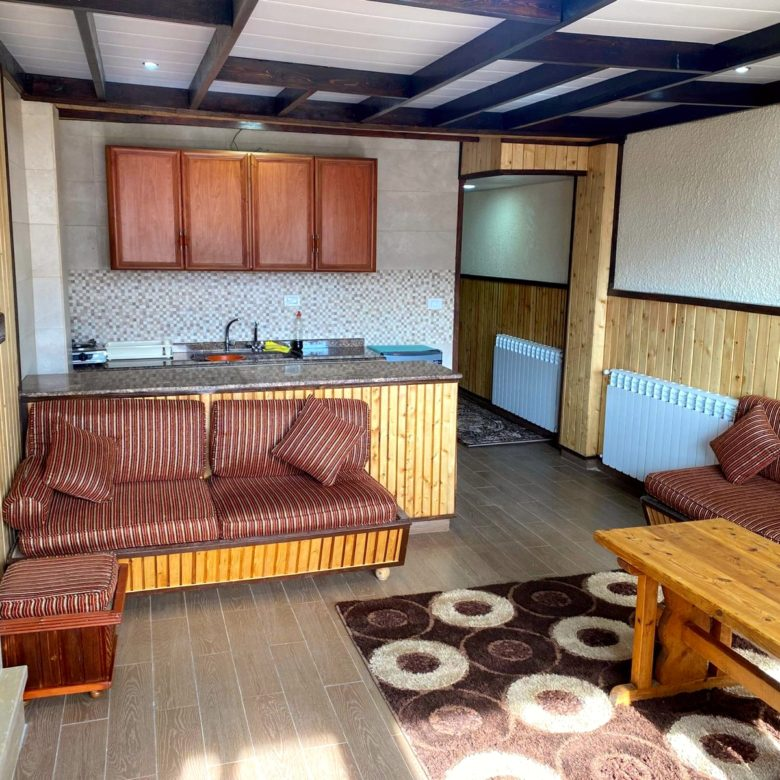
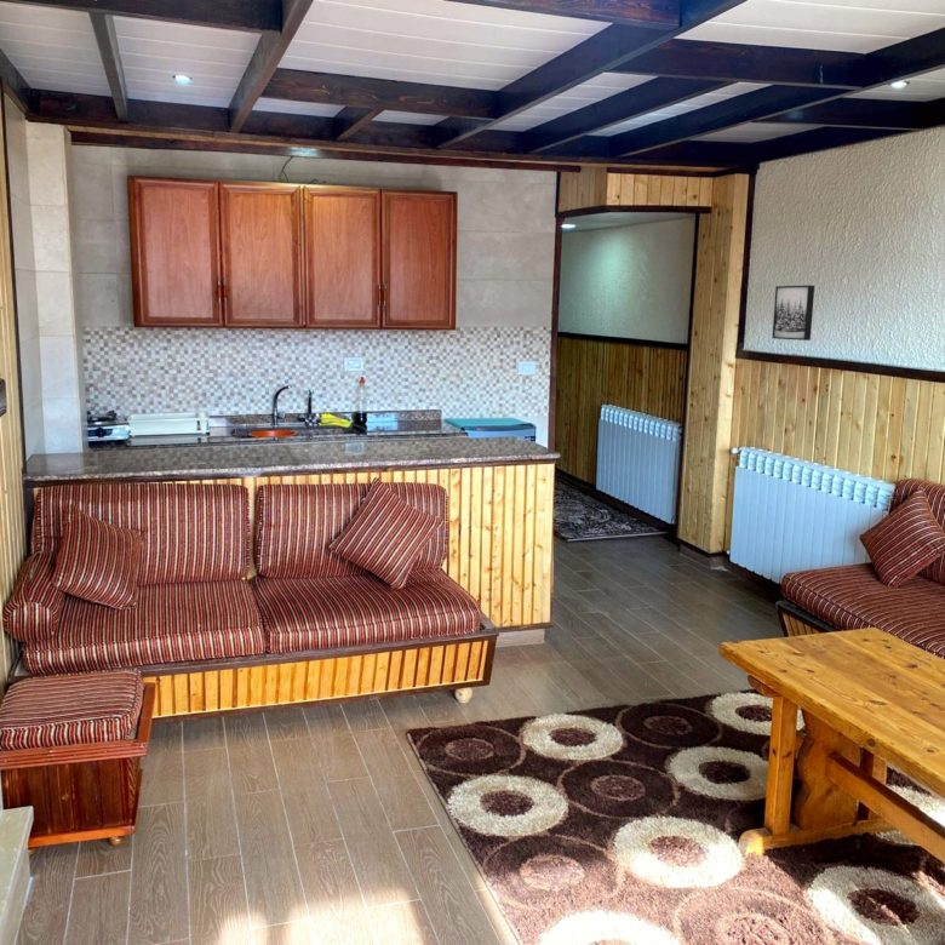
+ wall art (792, 313)
